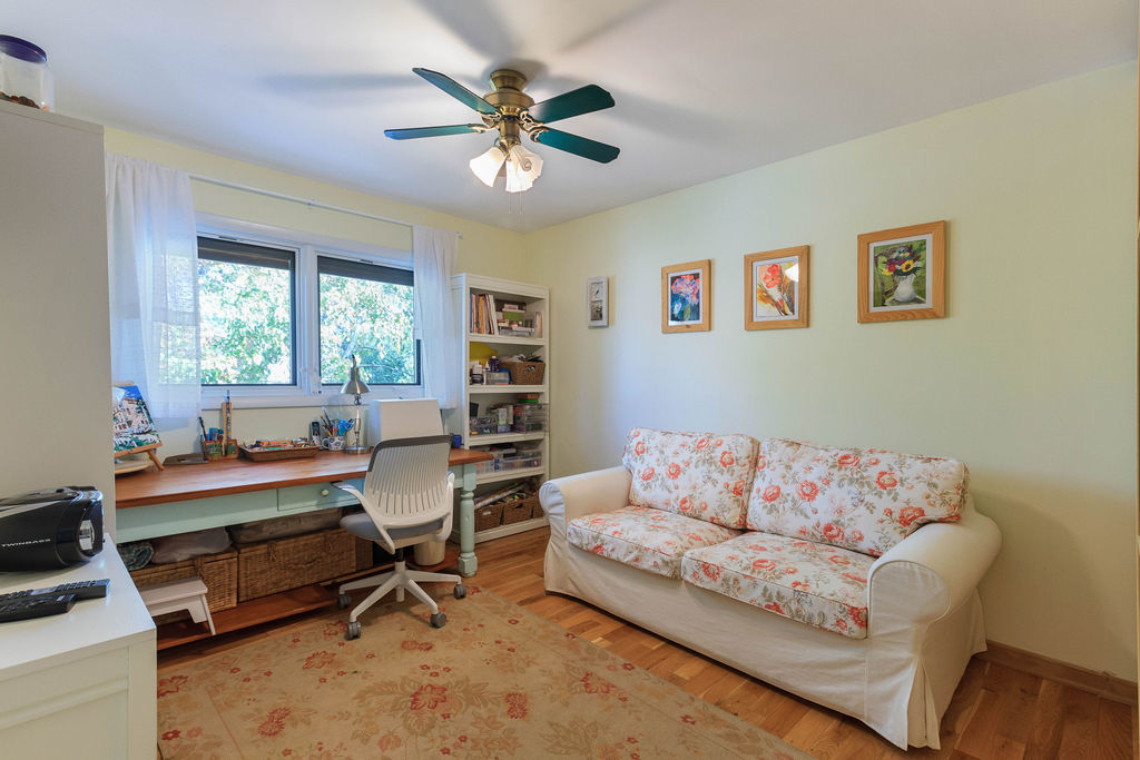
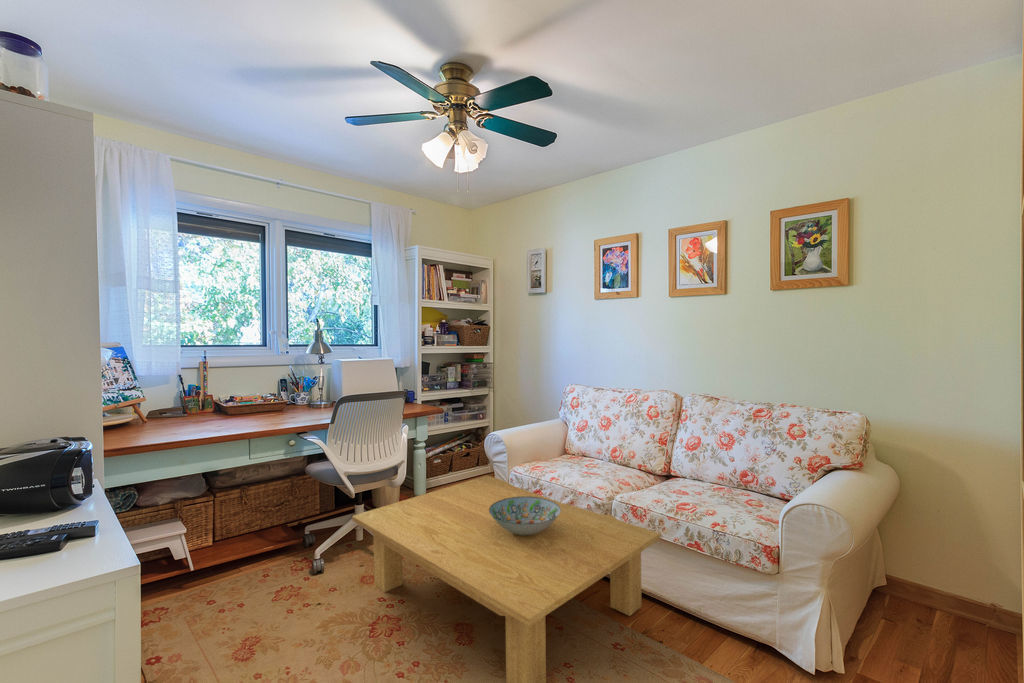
+ coffee table (501, 559)
+ decorative bowl (524, 519)
